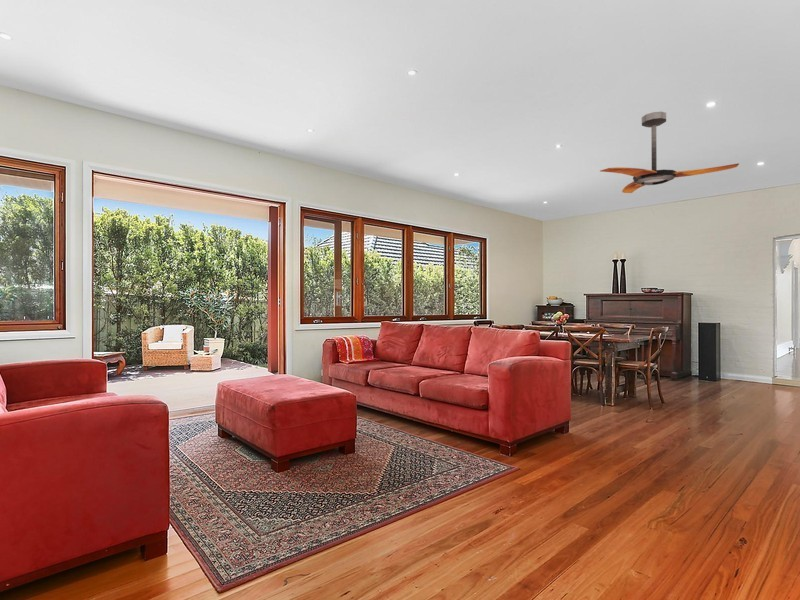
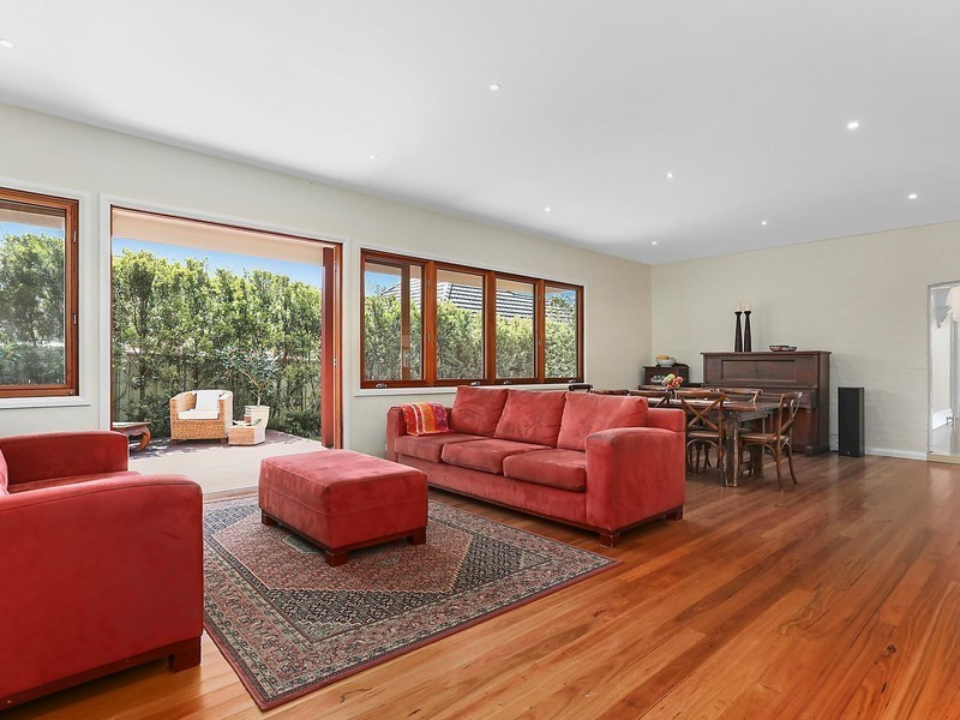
- ceiling fan (655, 148)
